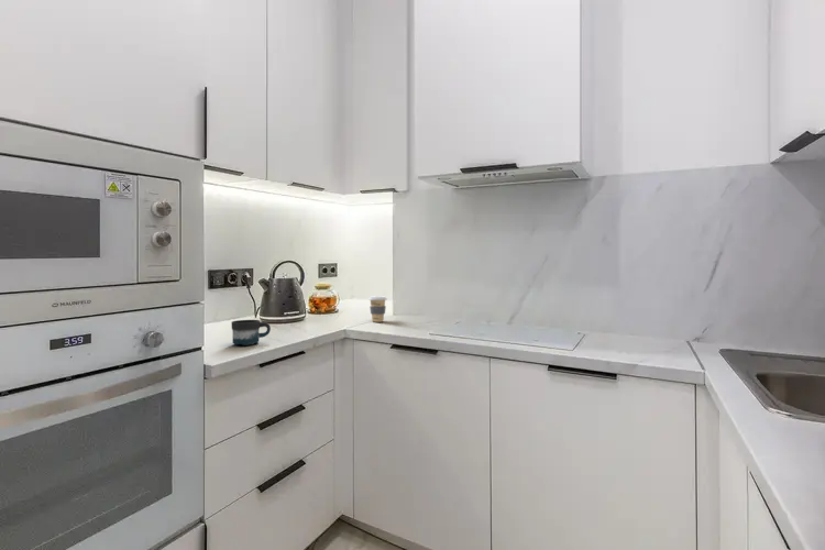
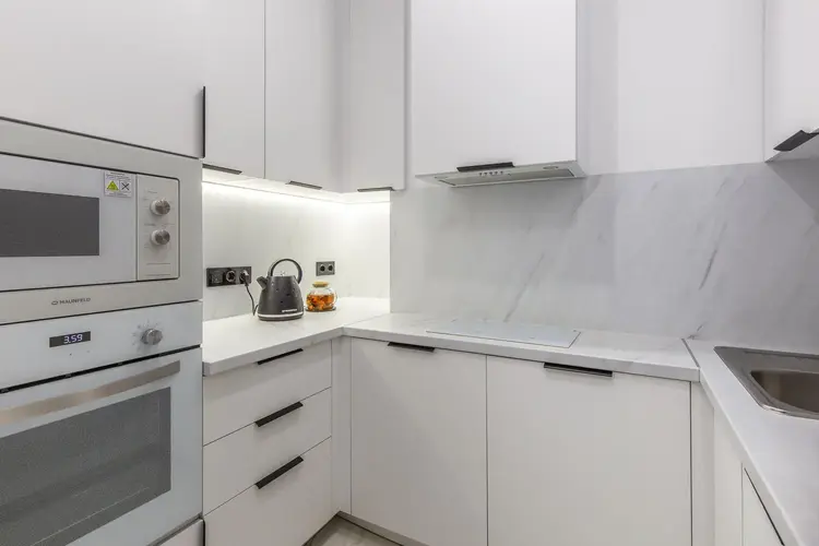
- coffee cup (377, 308)
- mug (249, 331)
